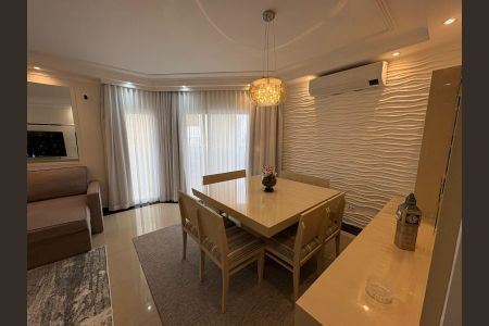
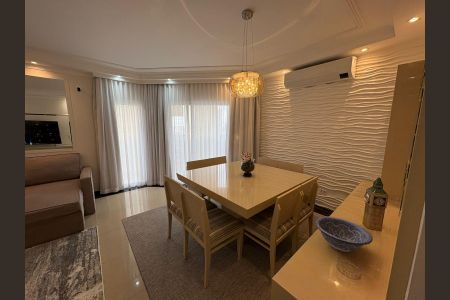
+ decorative bowl (340, 236)
